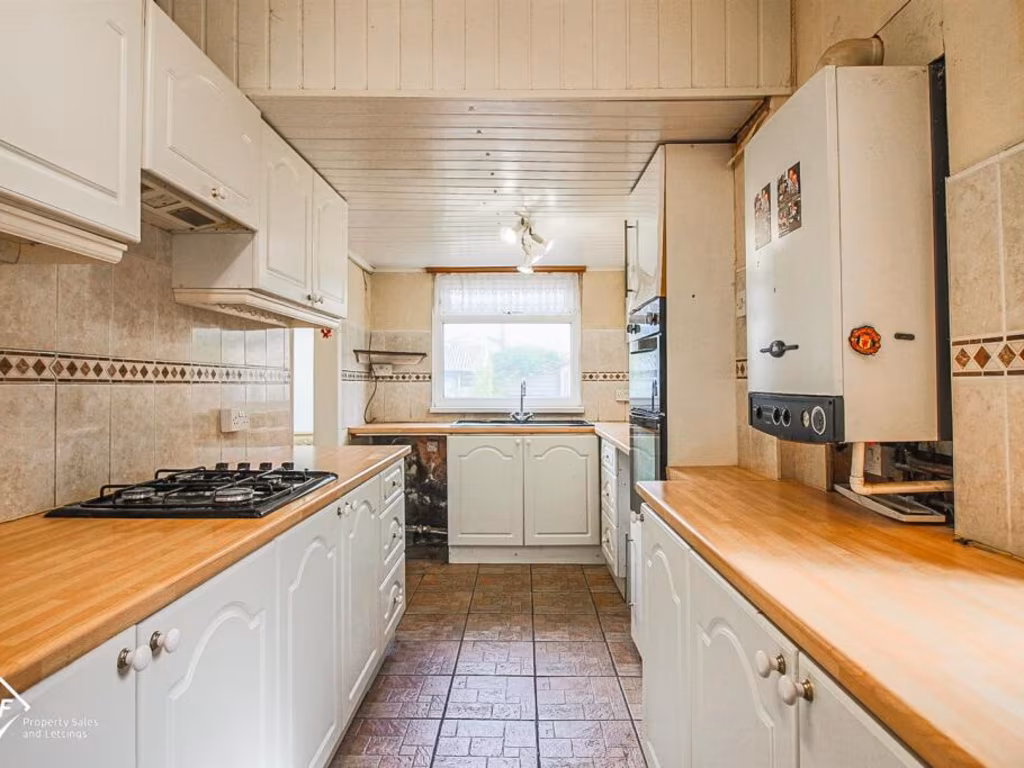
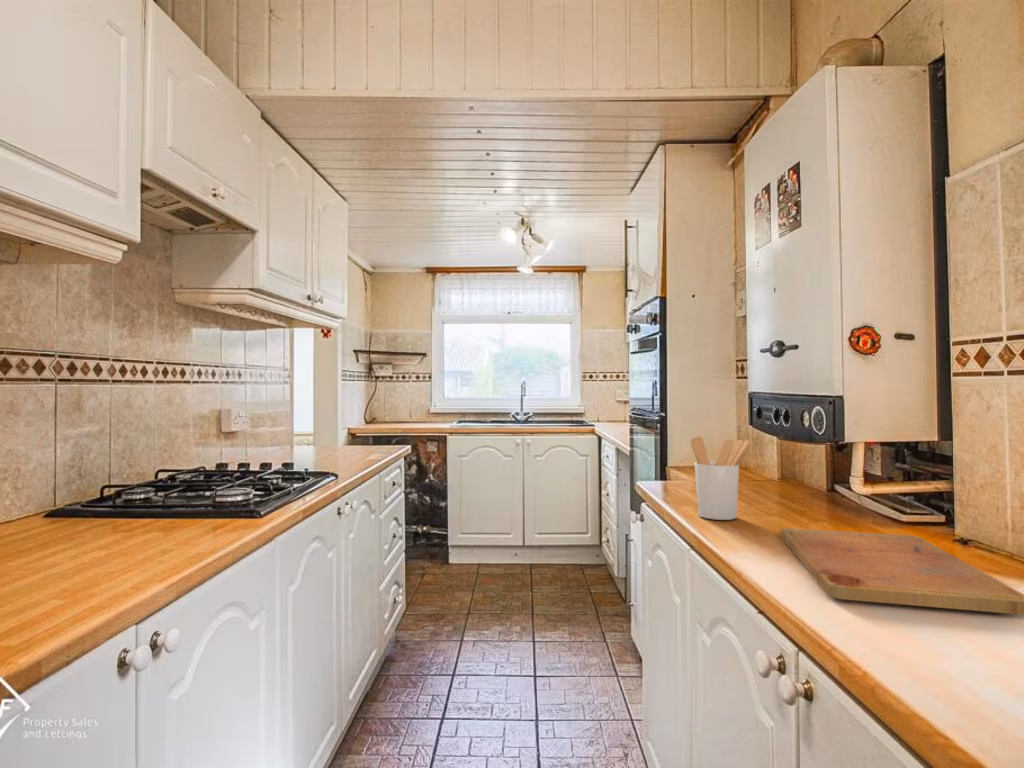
+ cutting board (880, 562)
+ utensil holder (722, 475)
